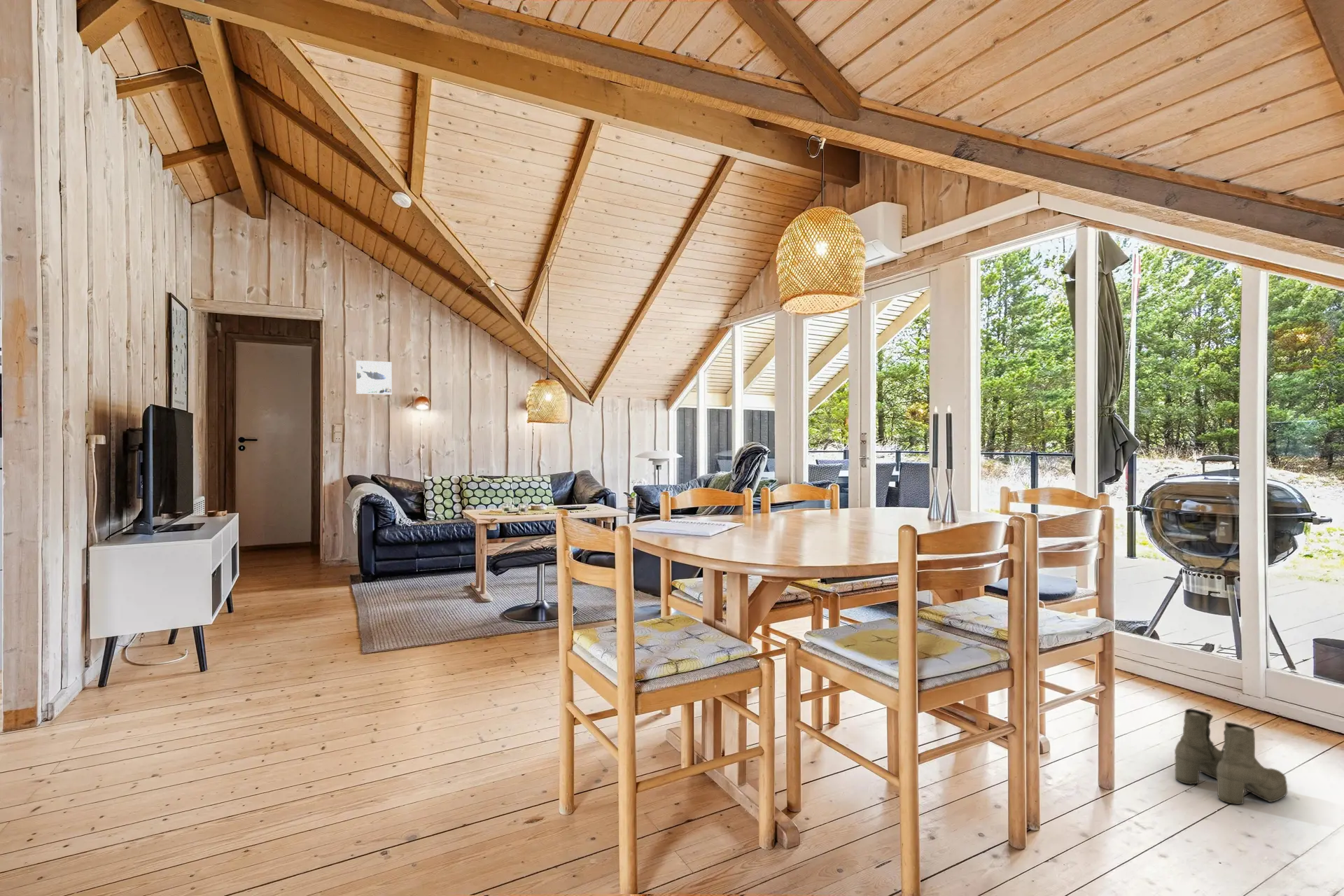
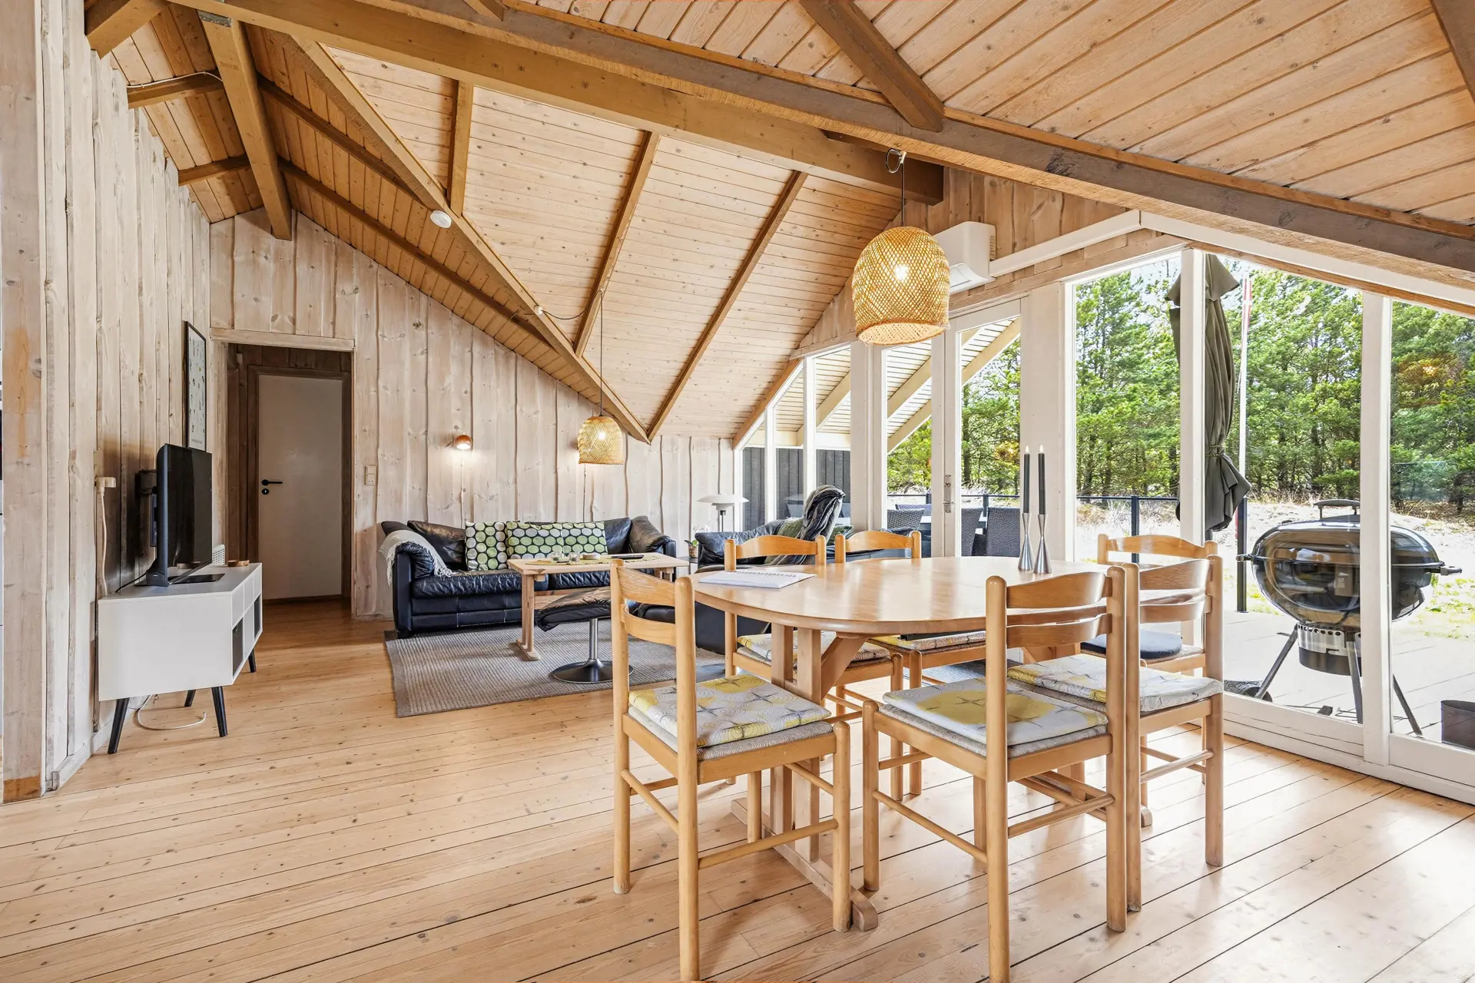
- boots (1228, 751)
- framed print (374, 377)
